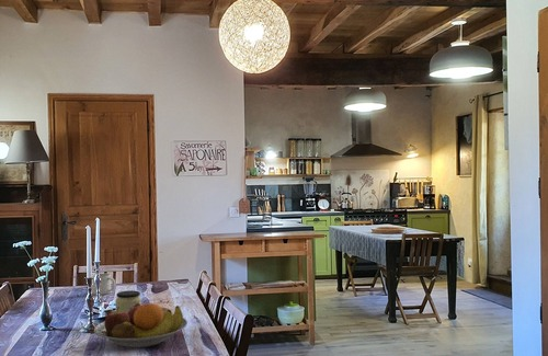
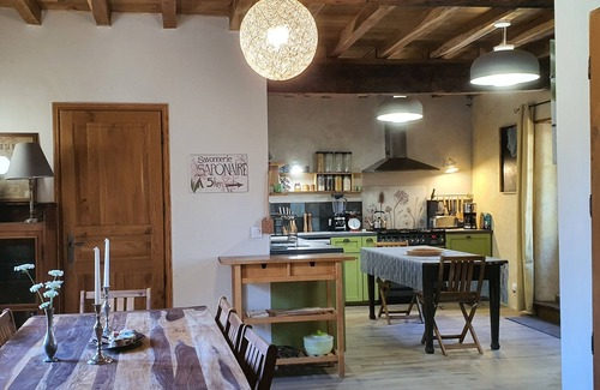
- mug (104, 284)
- jar (128, 306)
- fruit bowl (141, 321)
